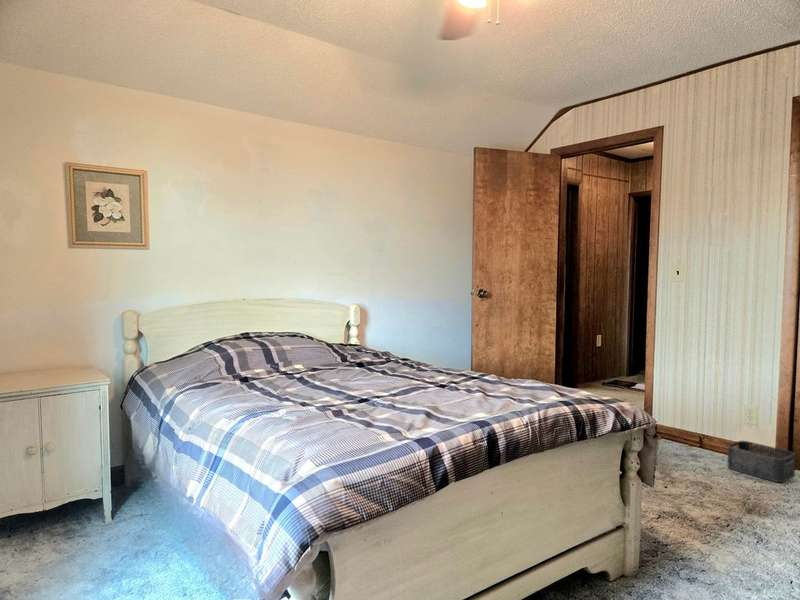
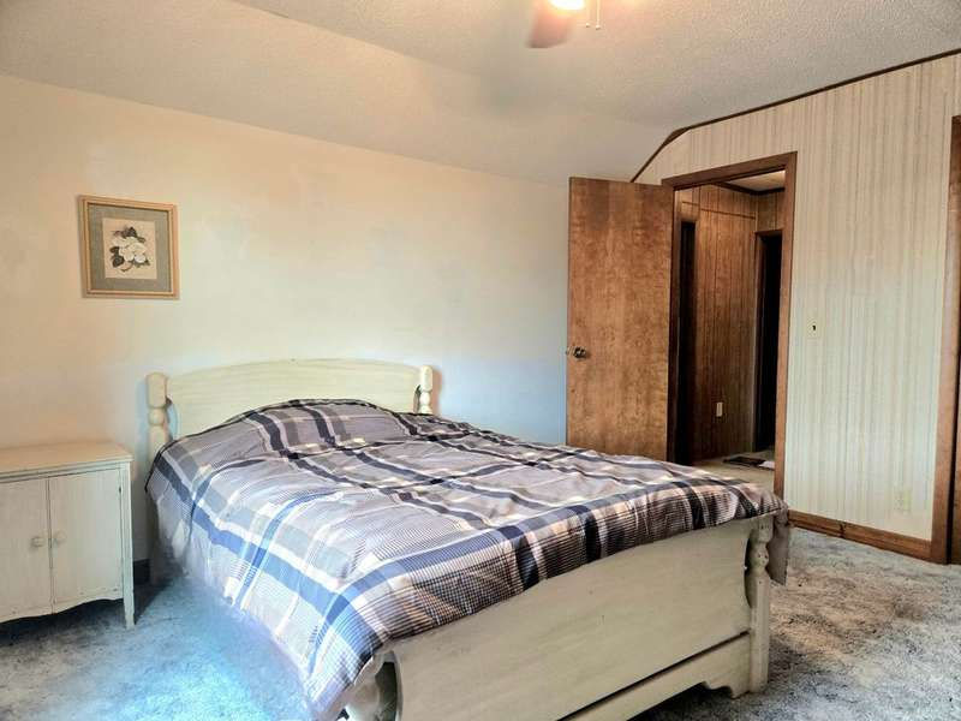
- storage bin (760, 460)
